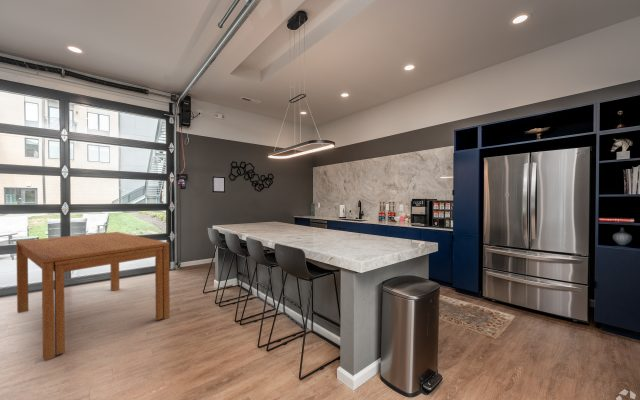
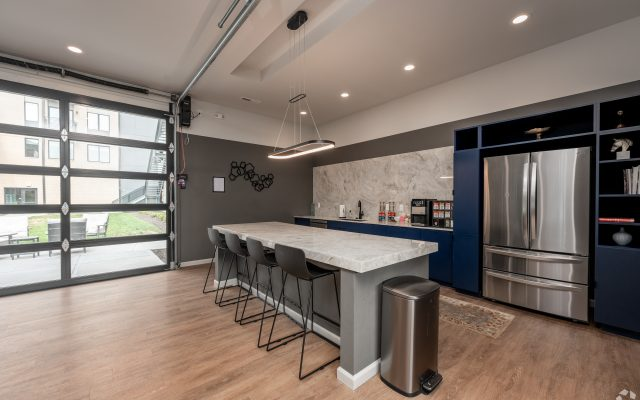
- dining table (91, 267)
